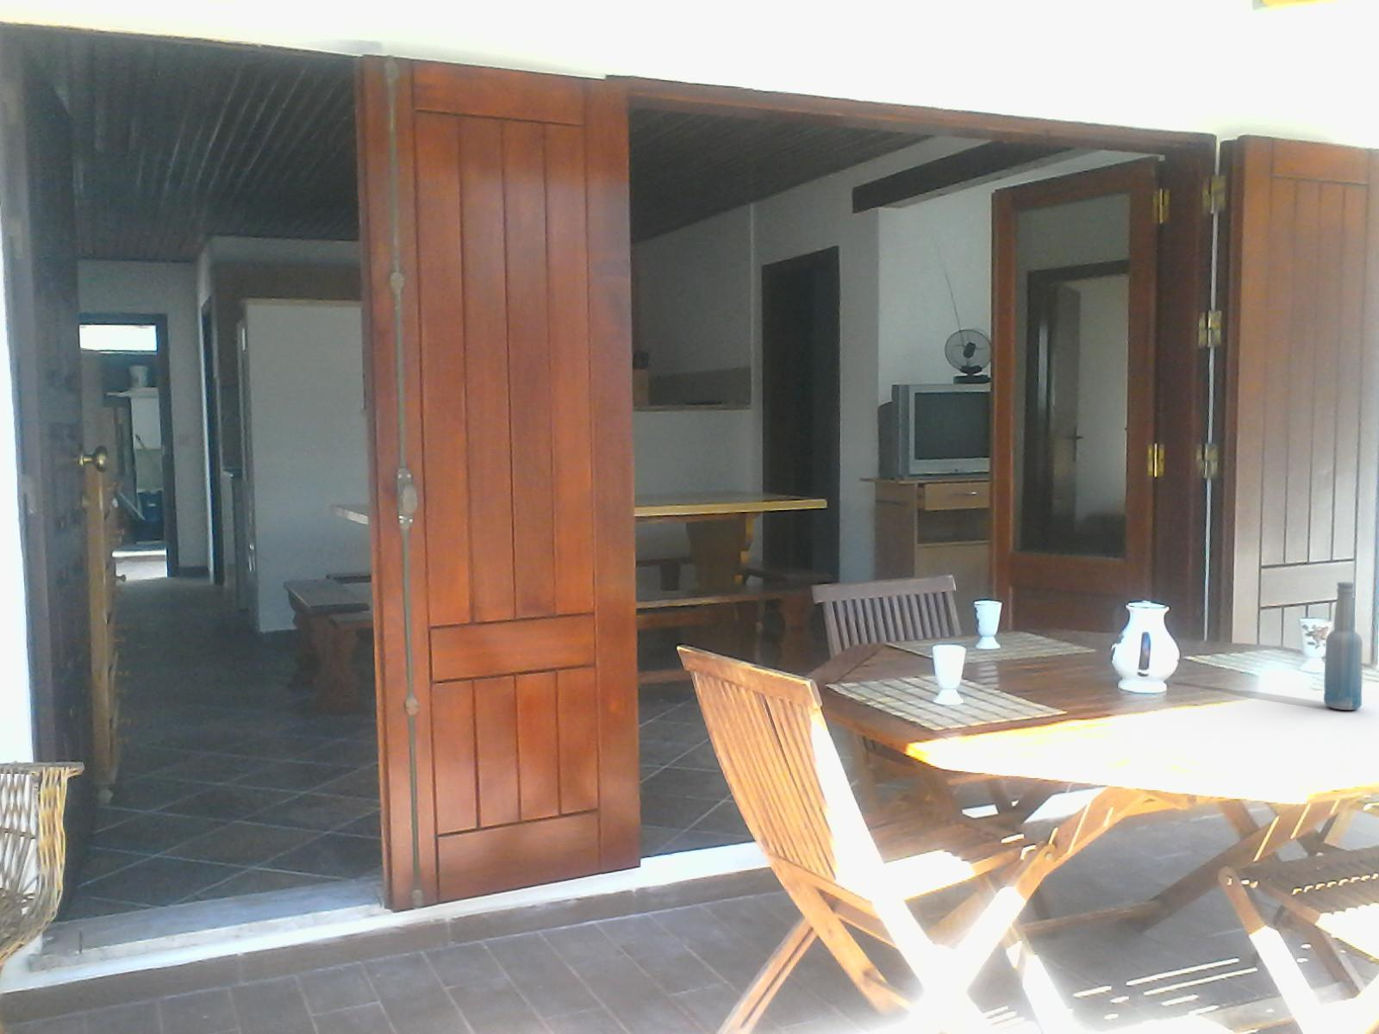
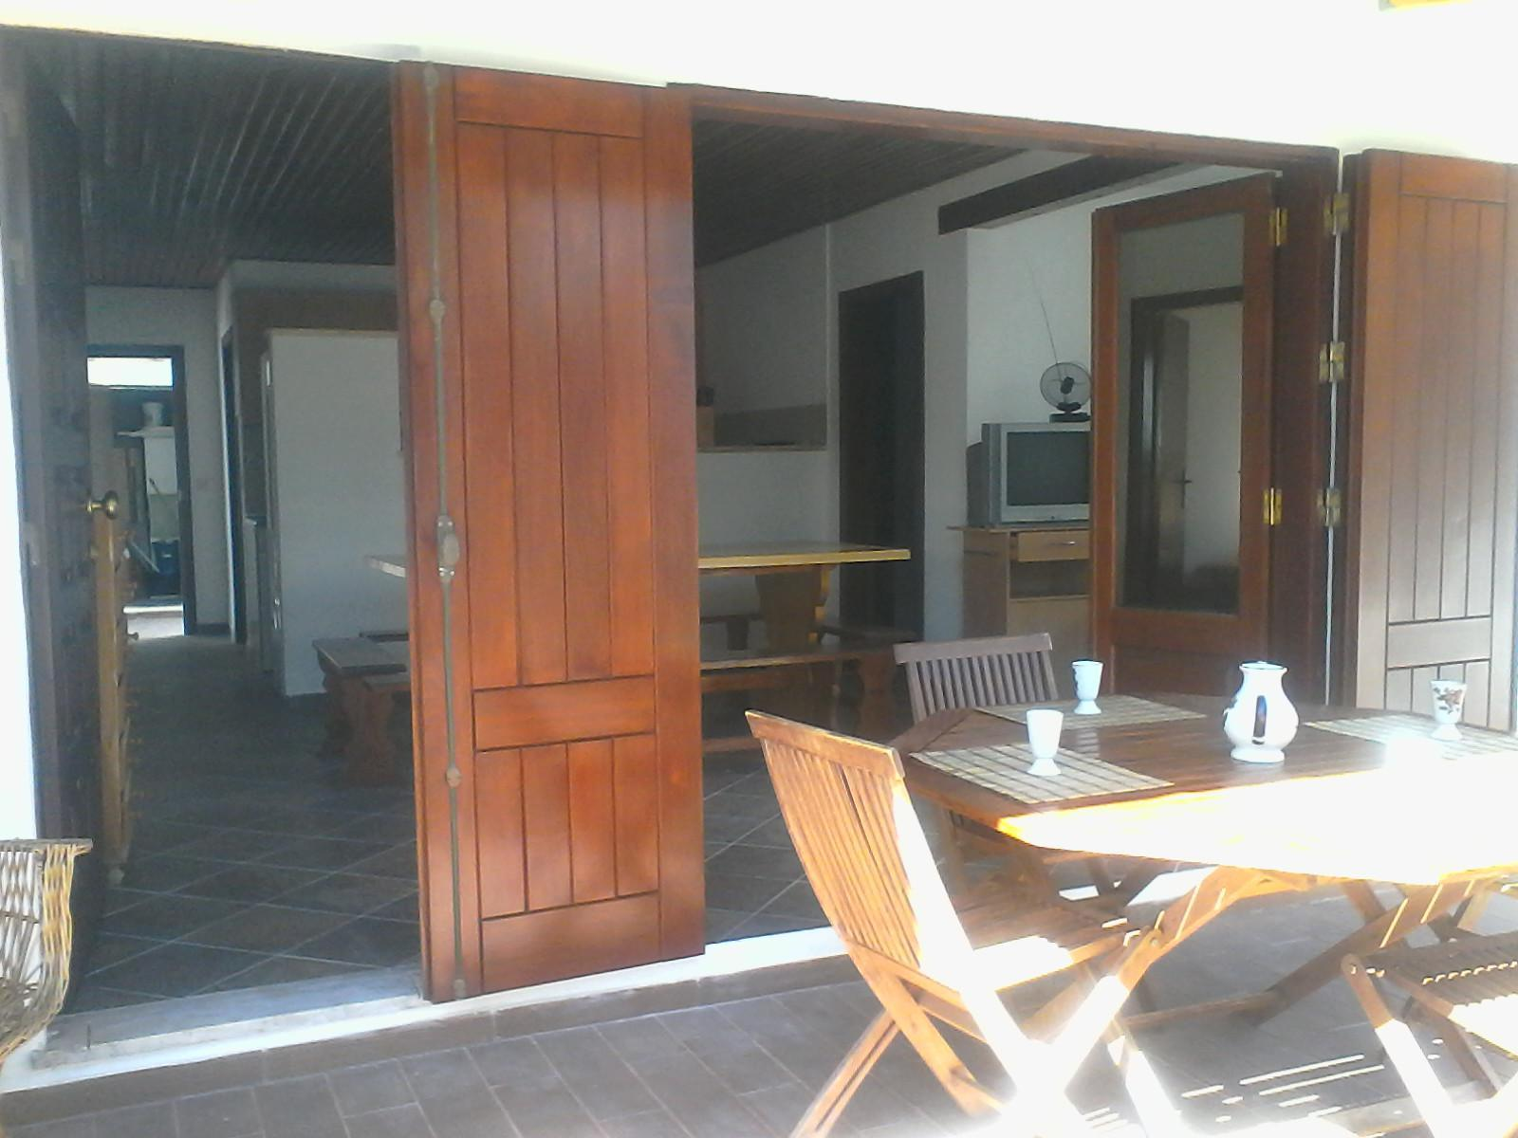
- bottle (1343, 644)
